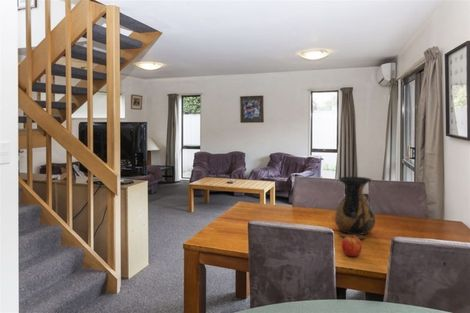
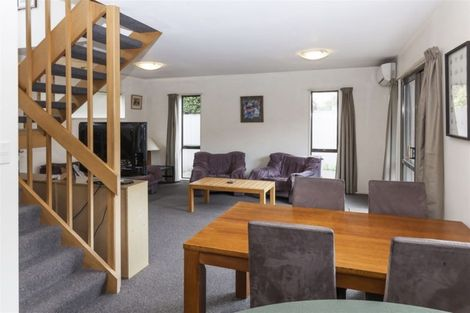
- vase (354, 205)
- apple (351, 244)
